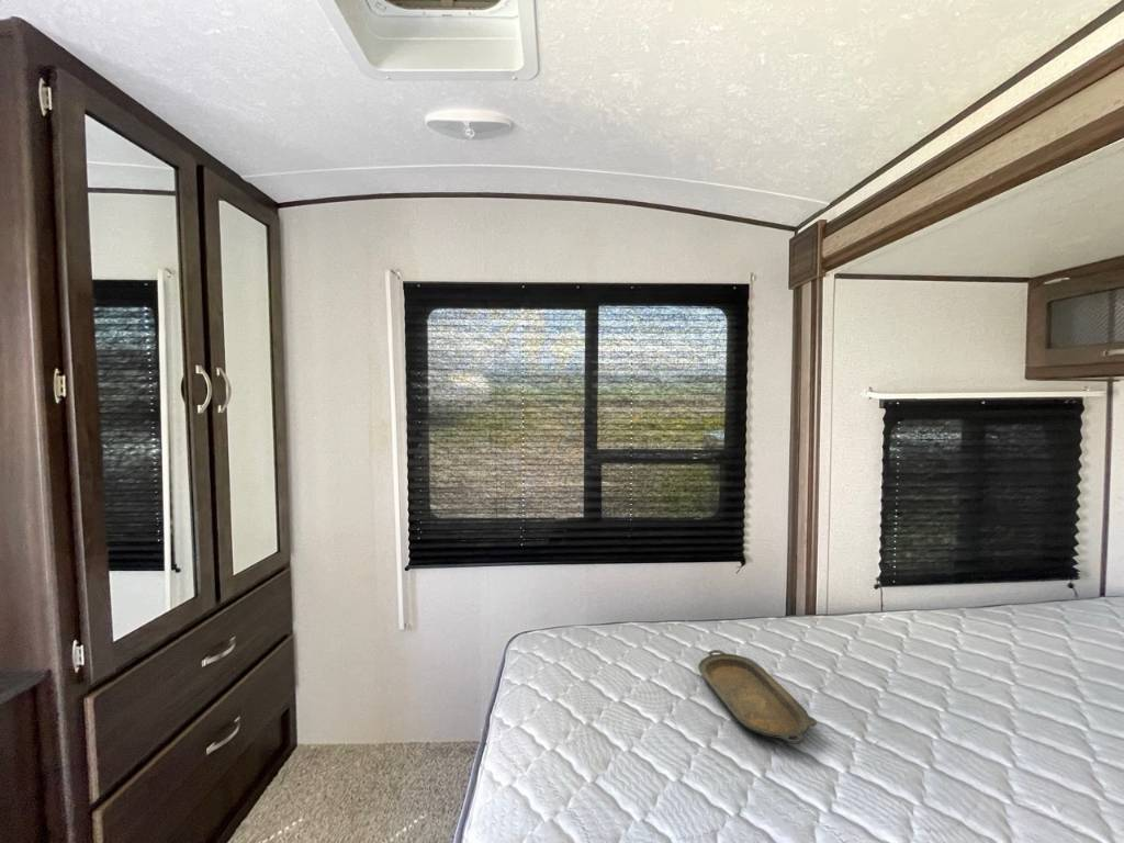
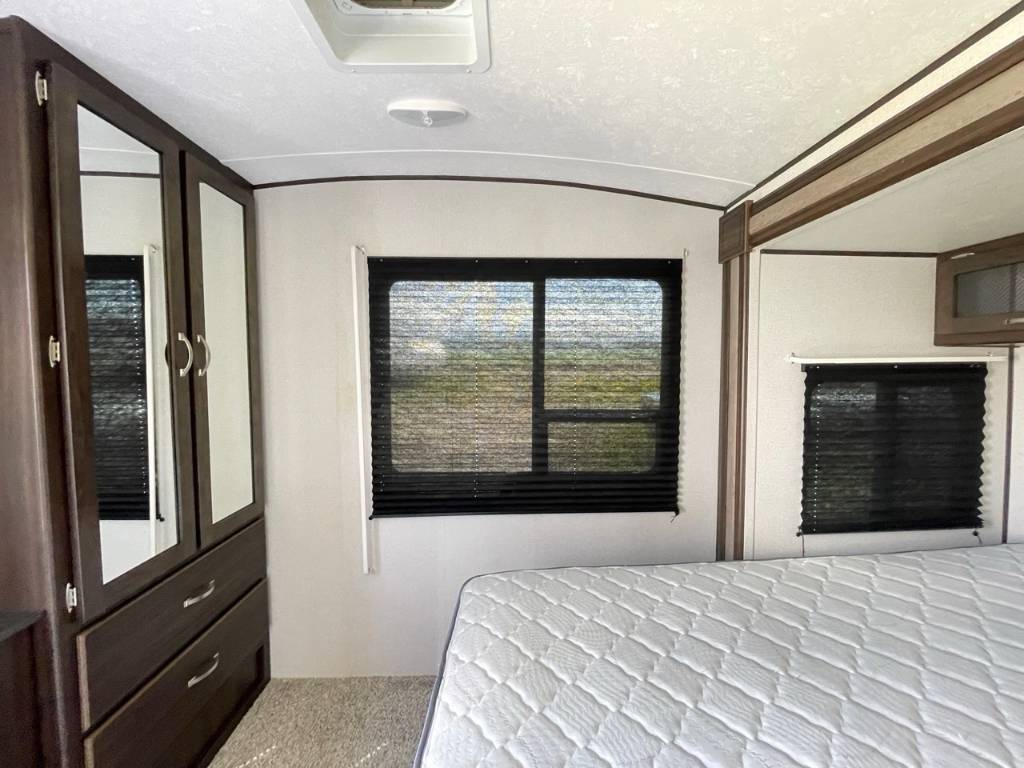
- serving tray (749, 693)
